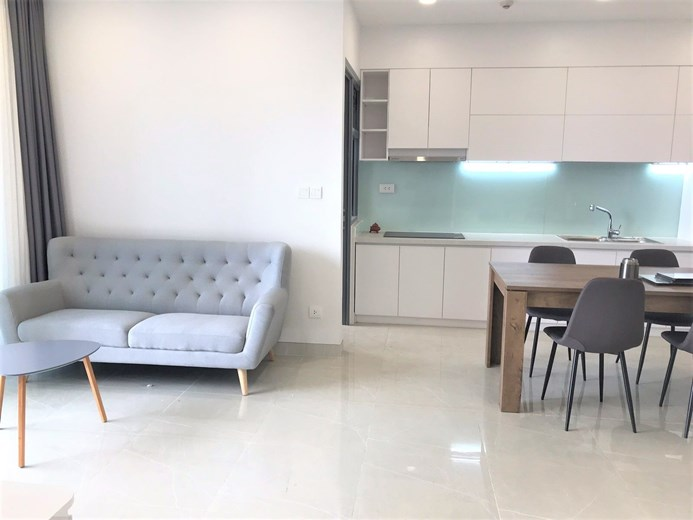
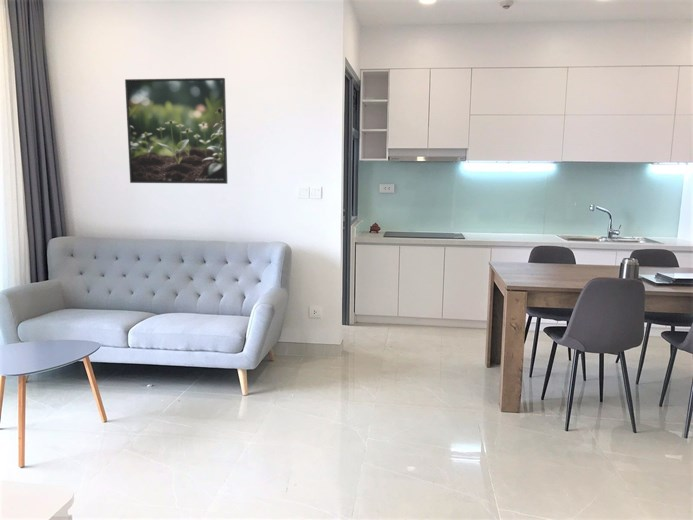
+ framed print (176, 131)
